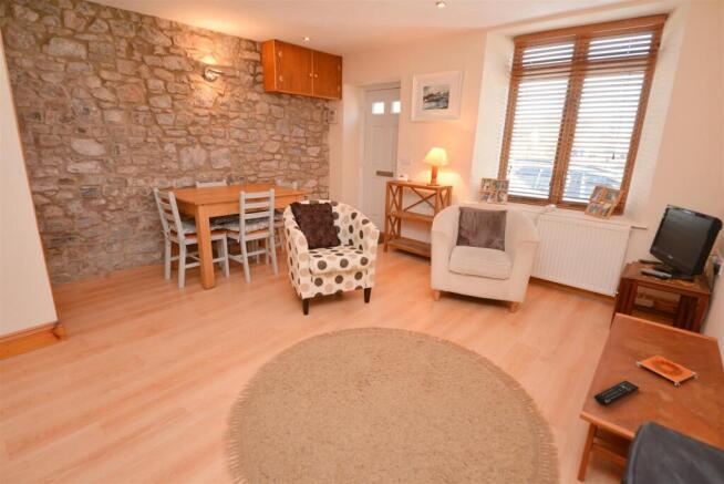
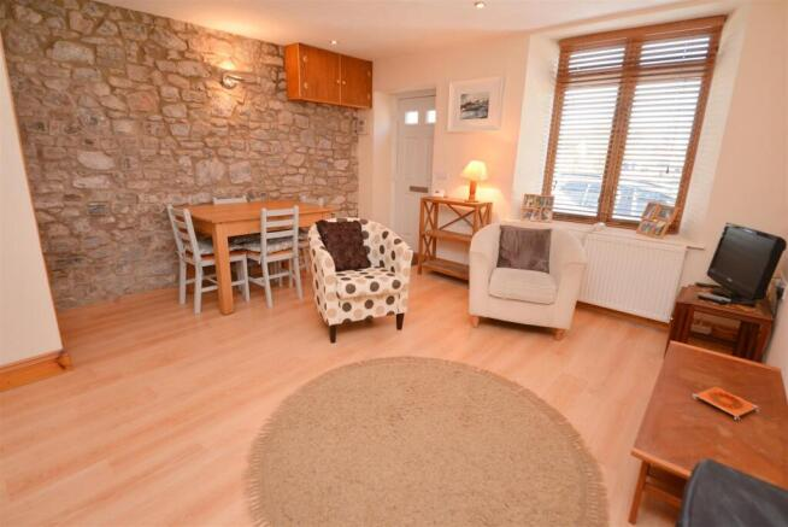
- remote control (616, 392)
